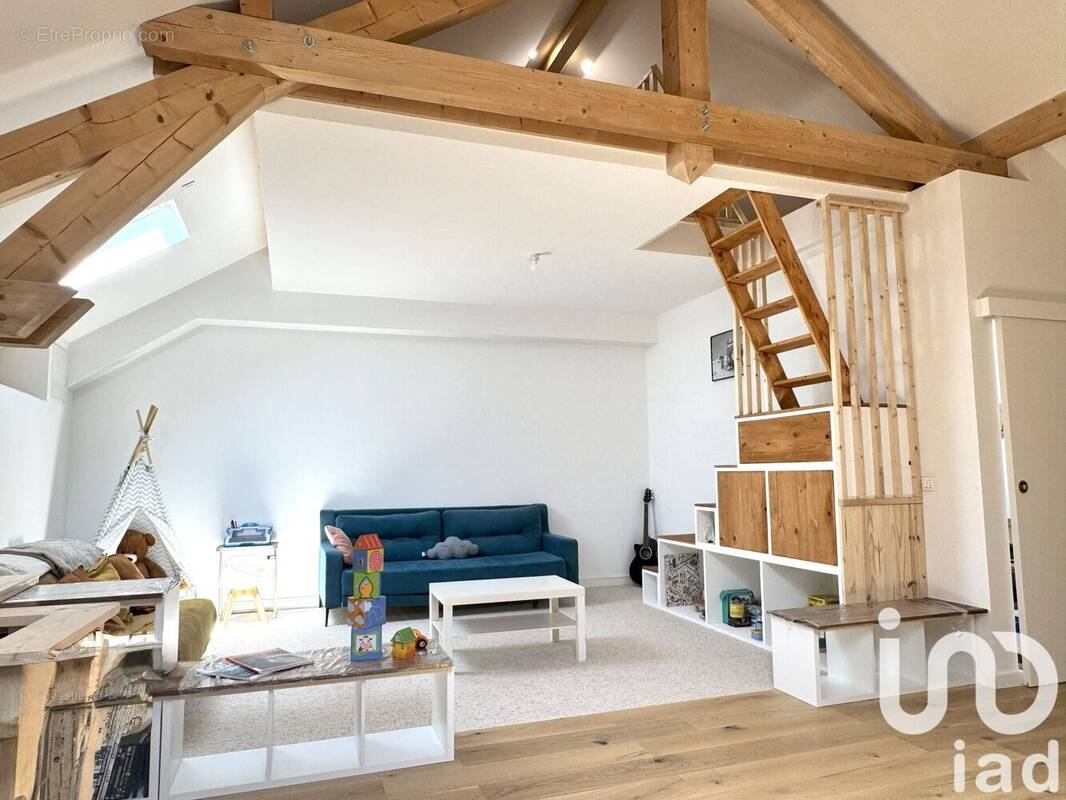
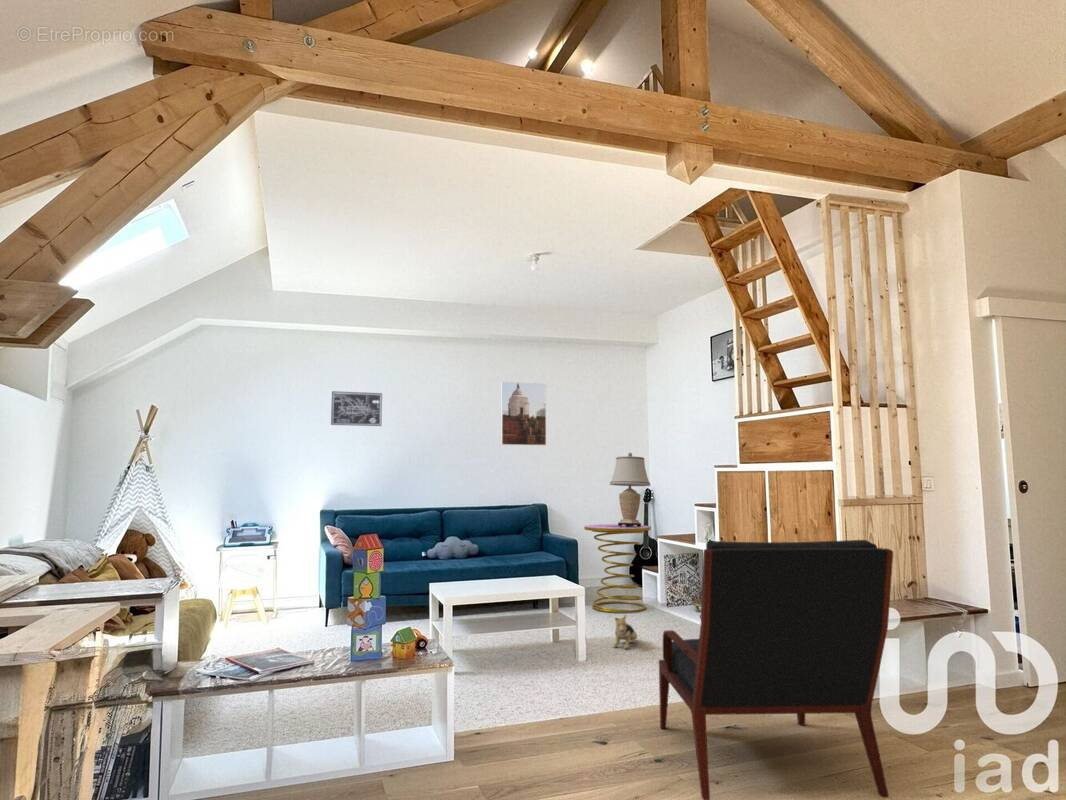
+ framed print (523, 413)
+ plush toy (625, 627)
+ table lamp (628, 489)
+ armchair (760, 646)
+ side table (618, 566)
+ wall art (356, 408)
